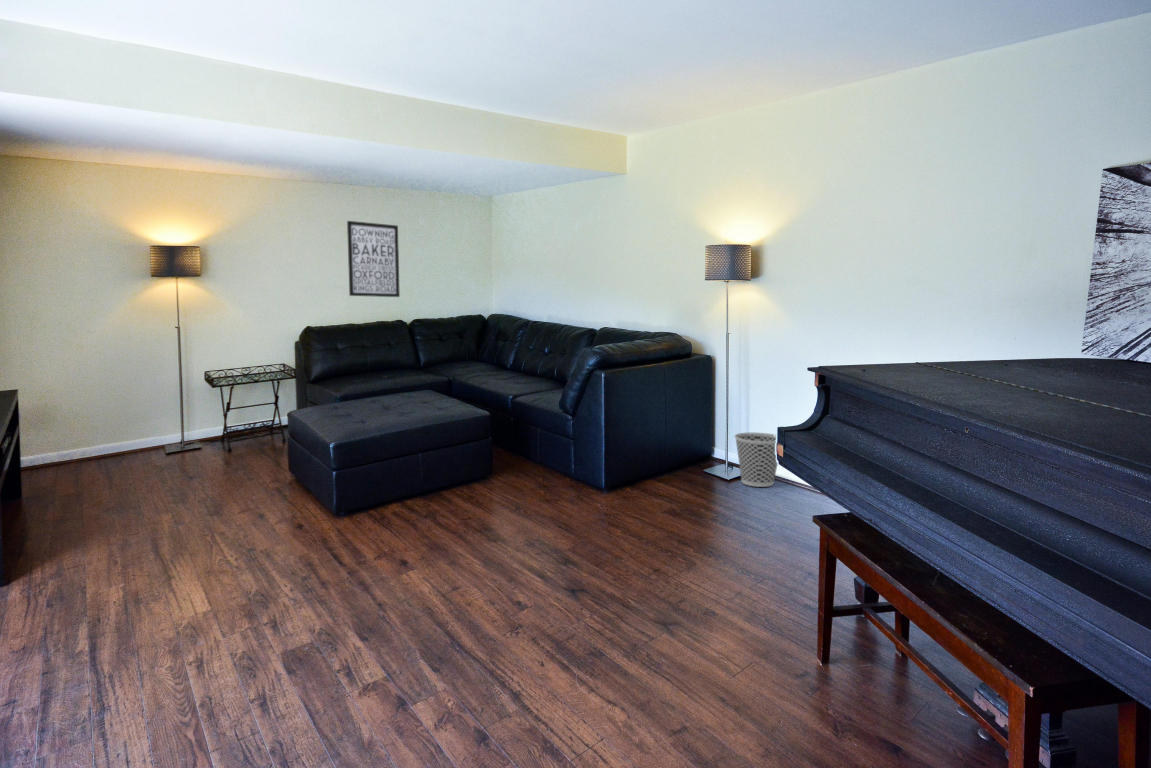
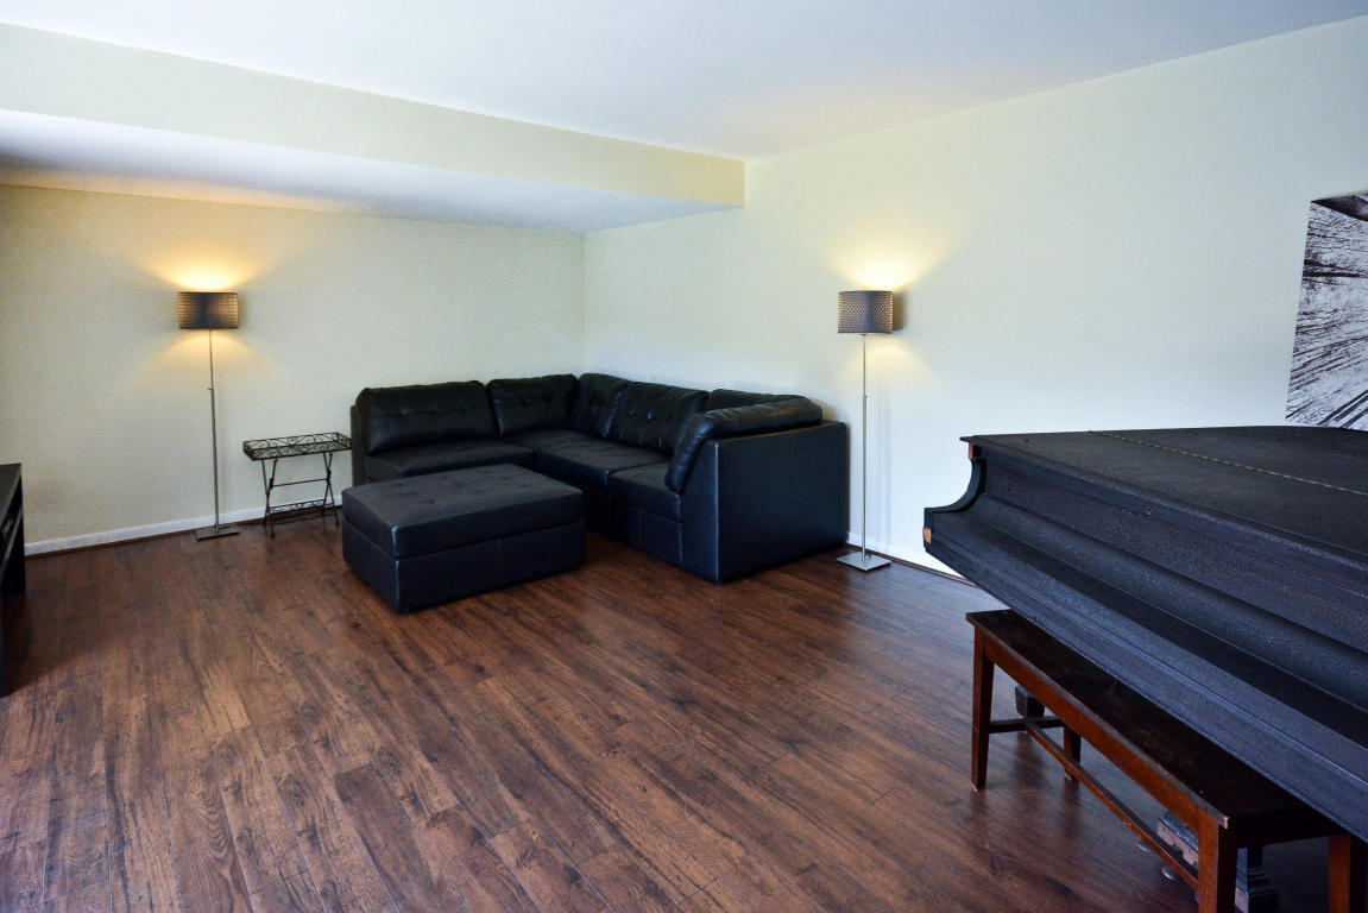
- wall art (374, 260)
- wastebasket (758, 459)
